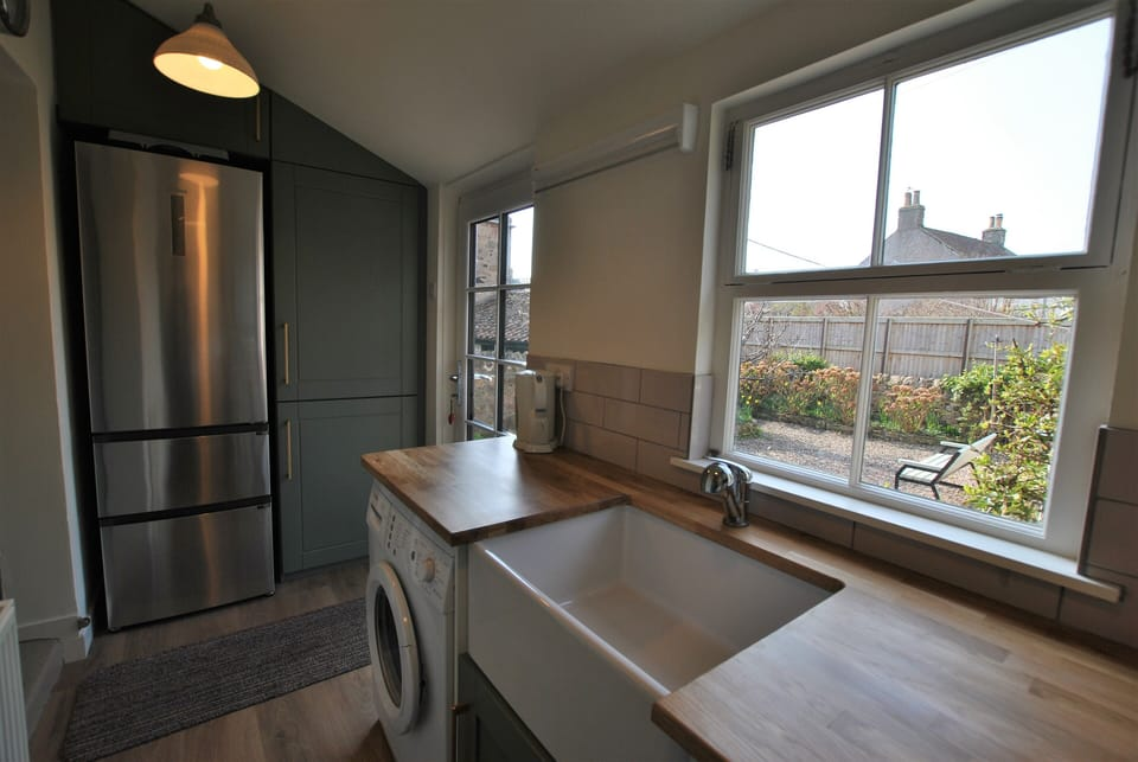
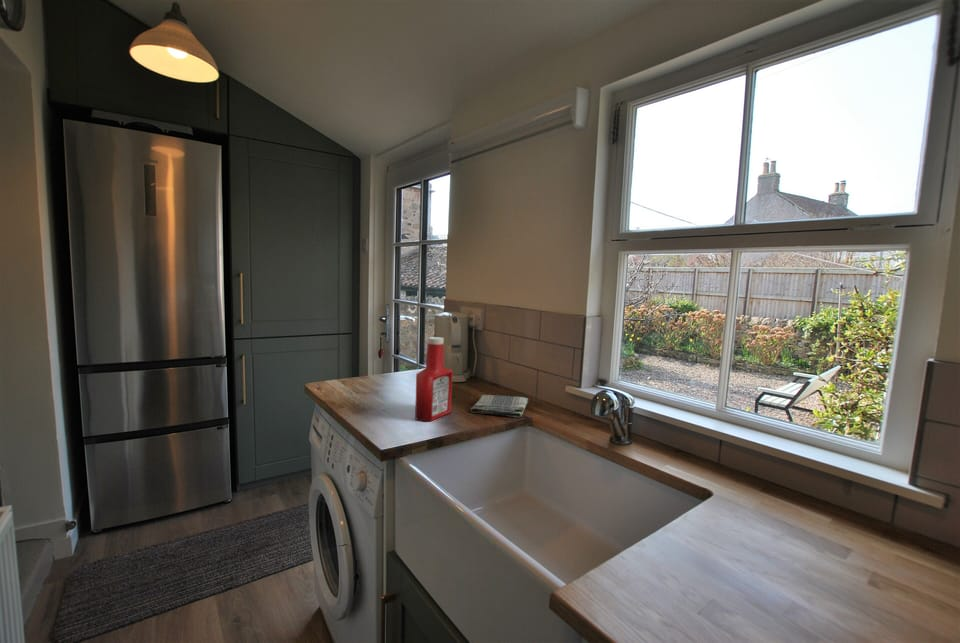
+ soap bottle (434, 376)
+ dish towel (500, 403)
